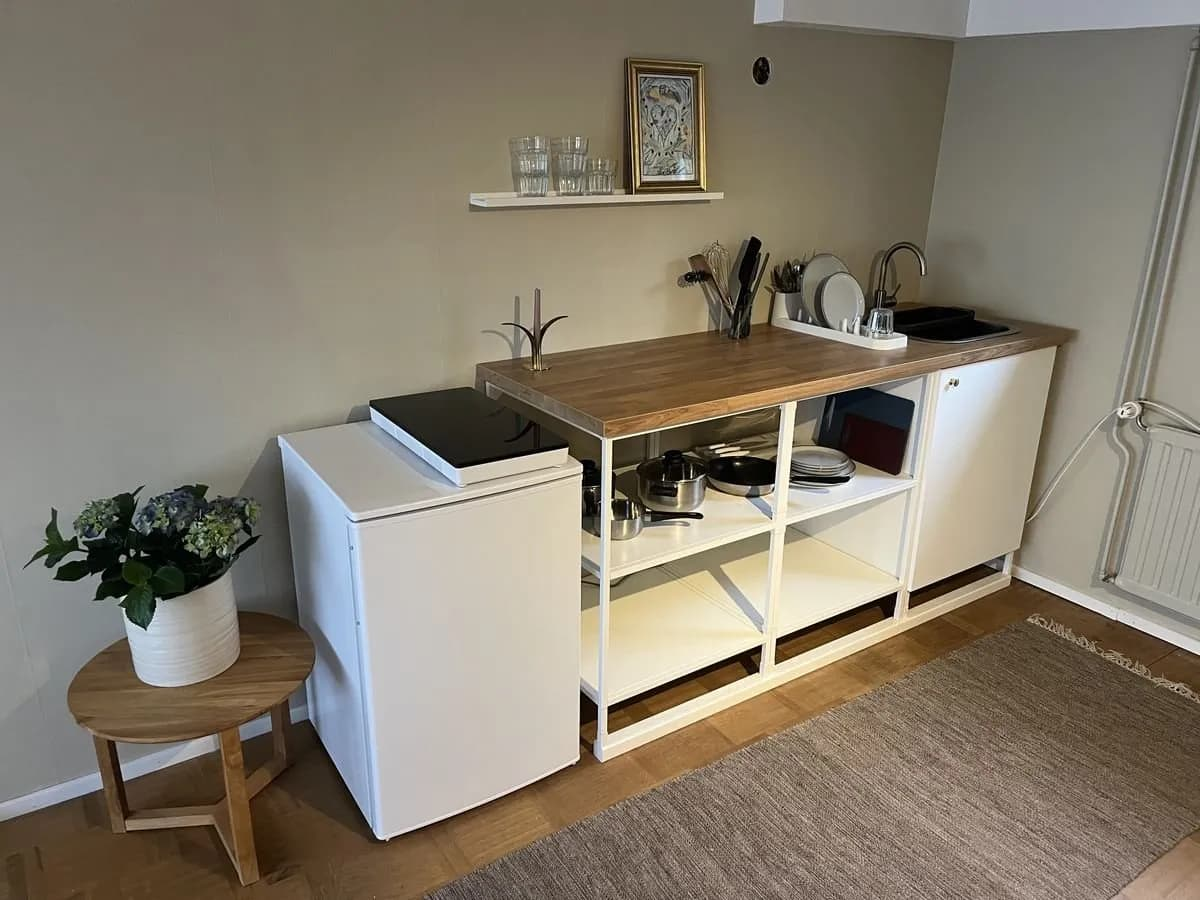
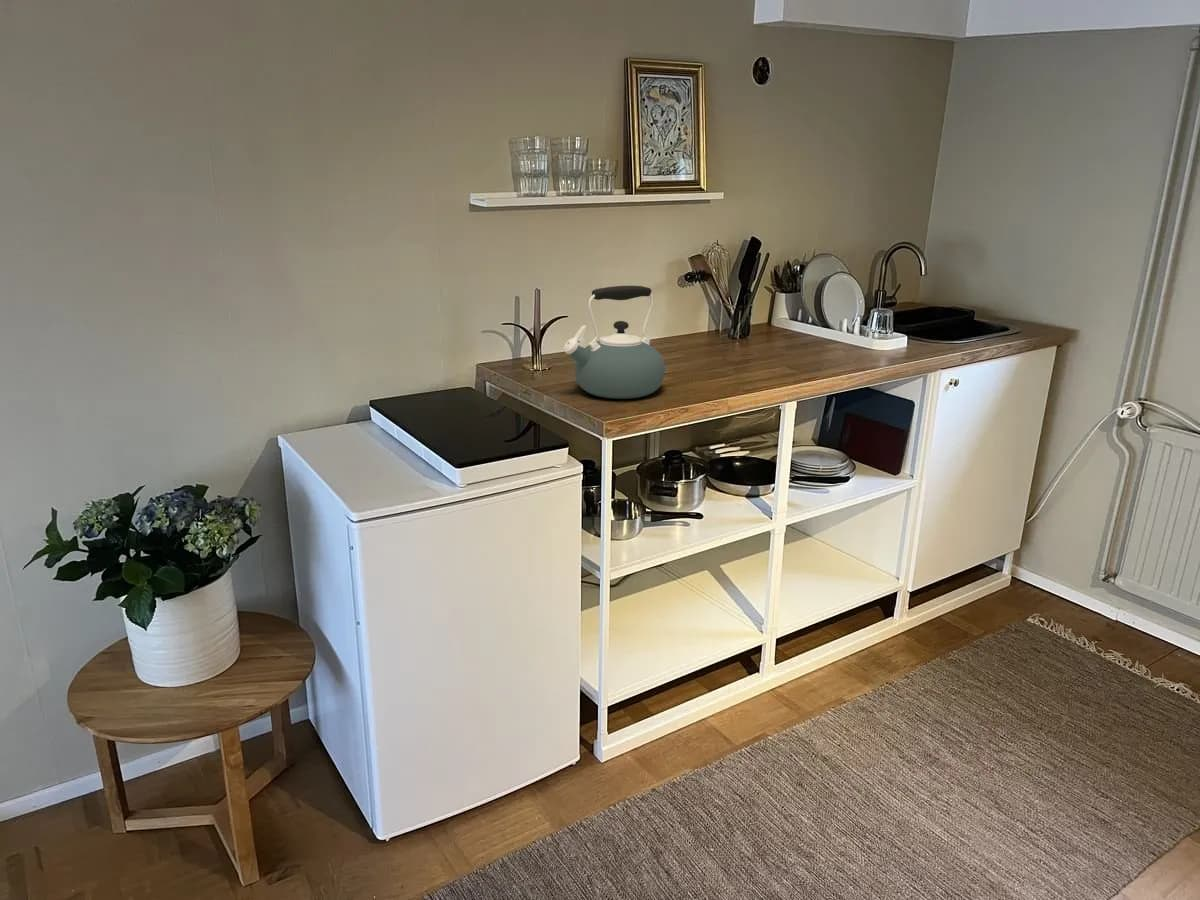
+ kettle (612, 340)
